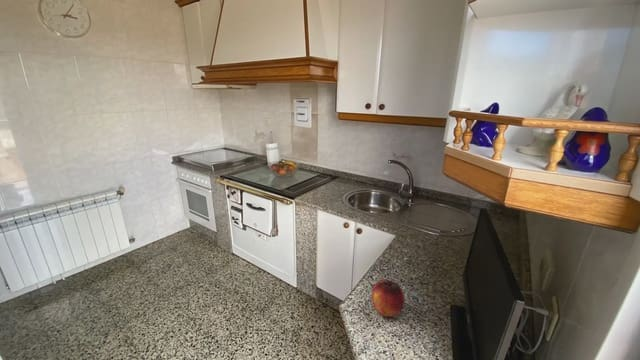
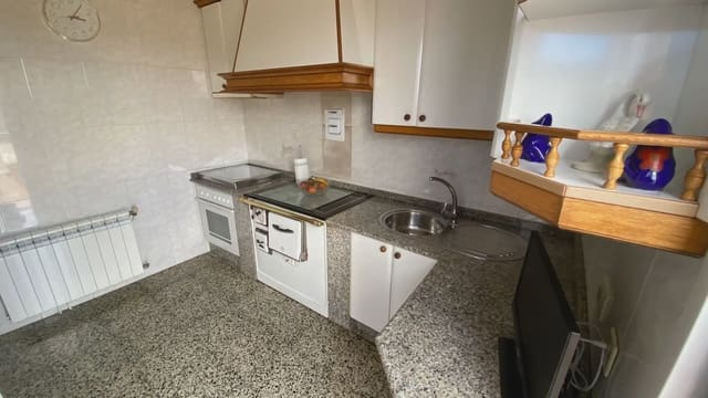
- fruit (387, 297)
